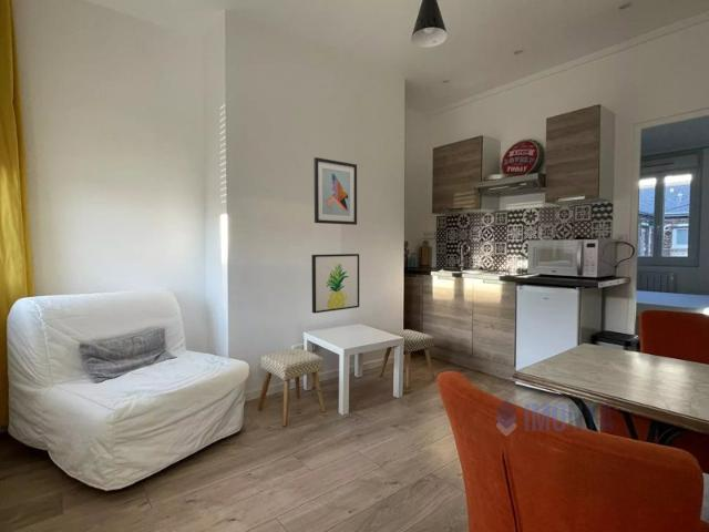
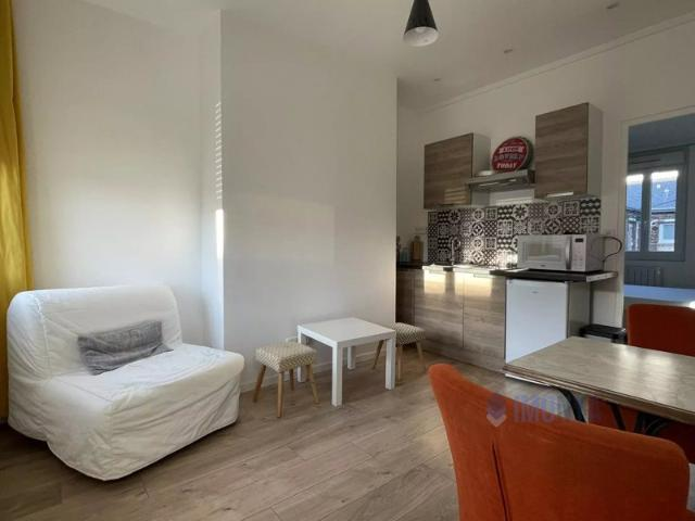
- wall art (336, 282)
- wall art (336, 192)
